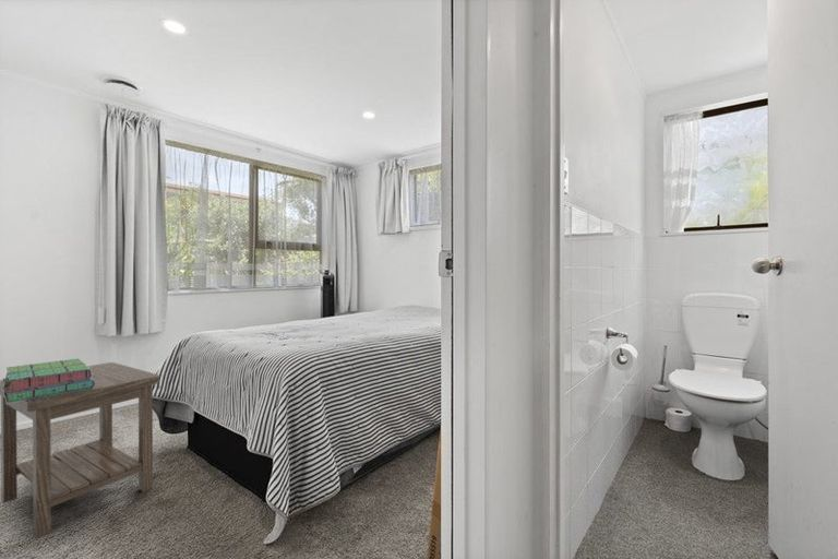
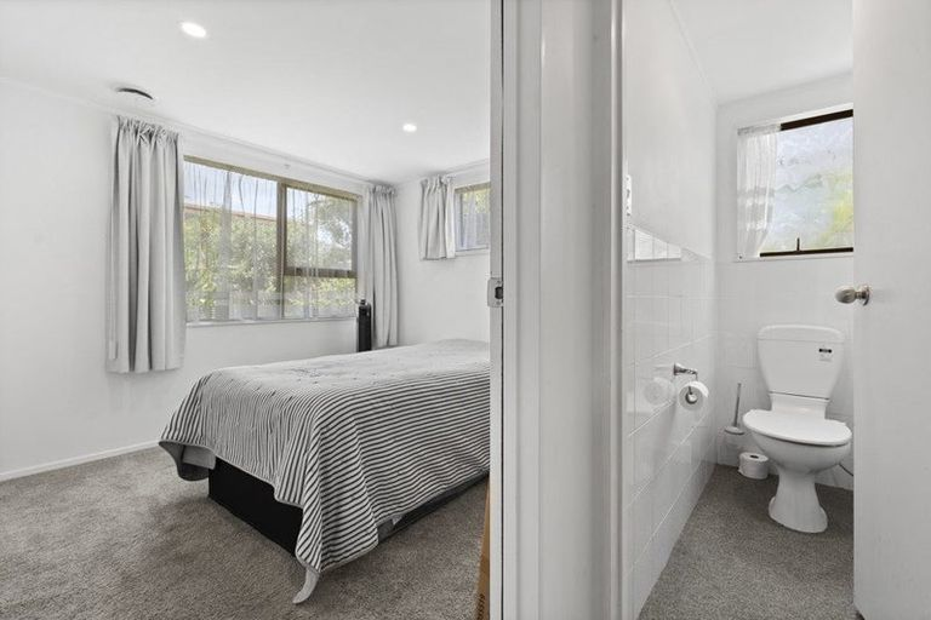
- side table (81, 444)
- stack of books (48, 377)
